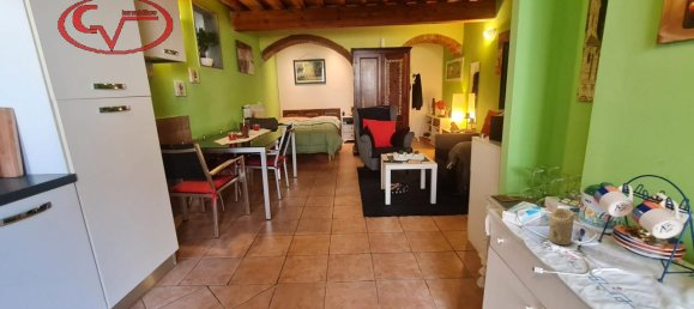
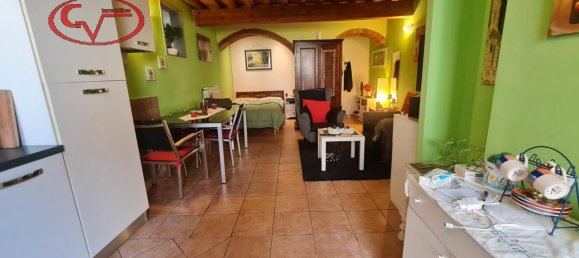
- candle (560, 226)
